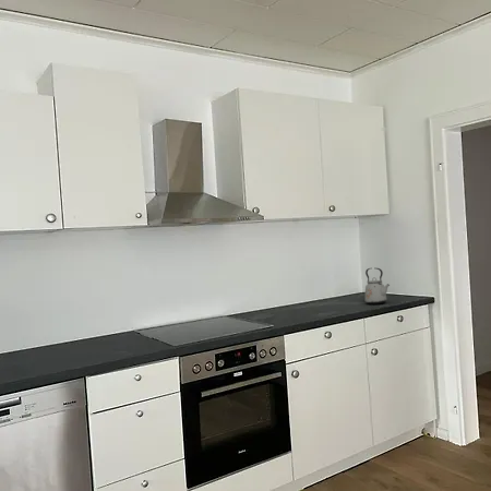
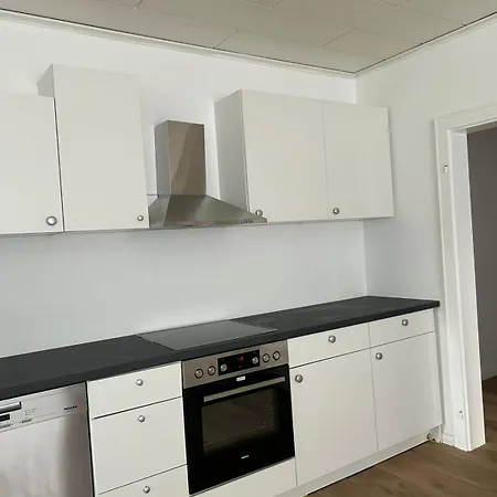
- kettle (378, 285)
